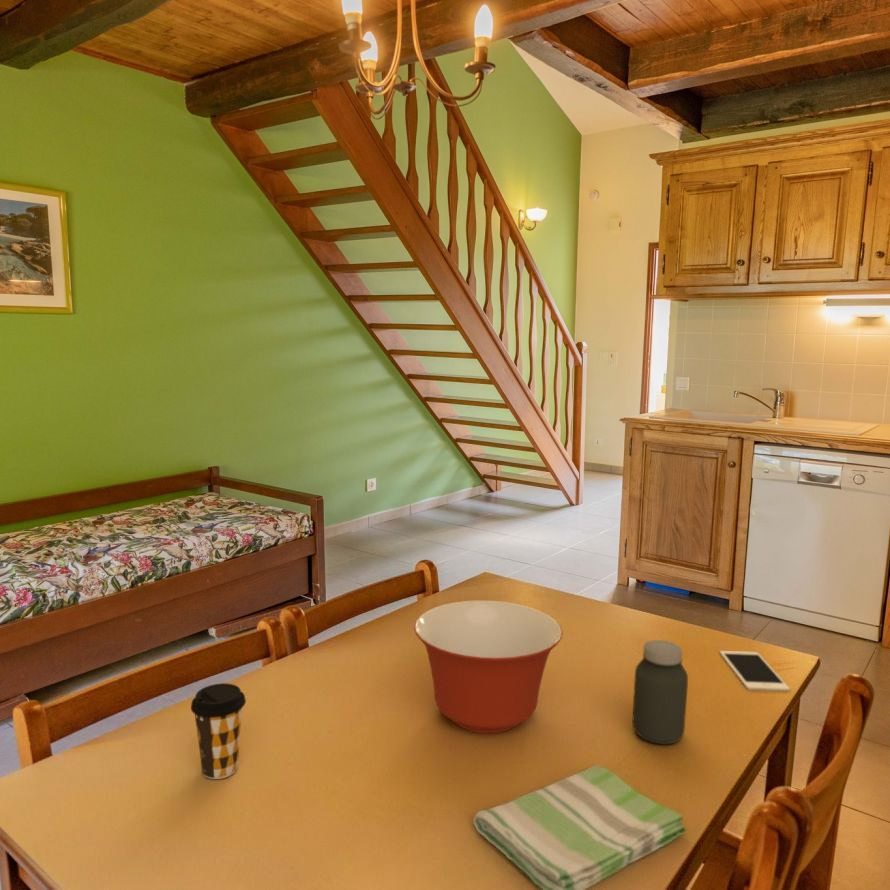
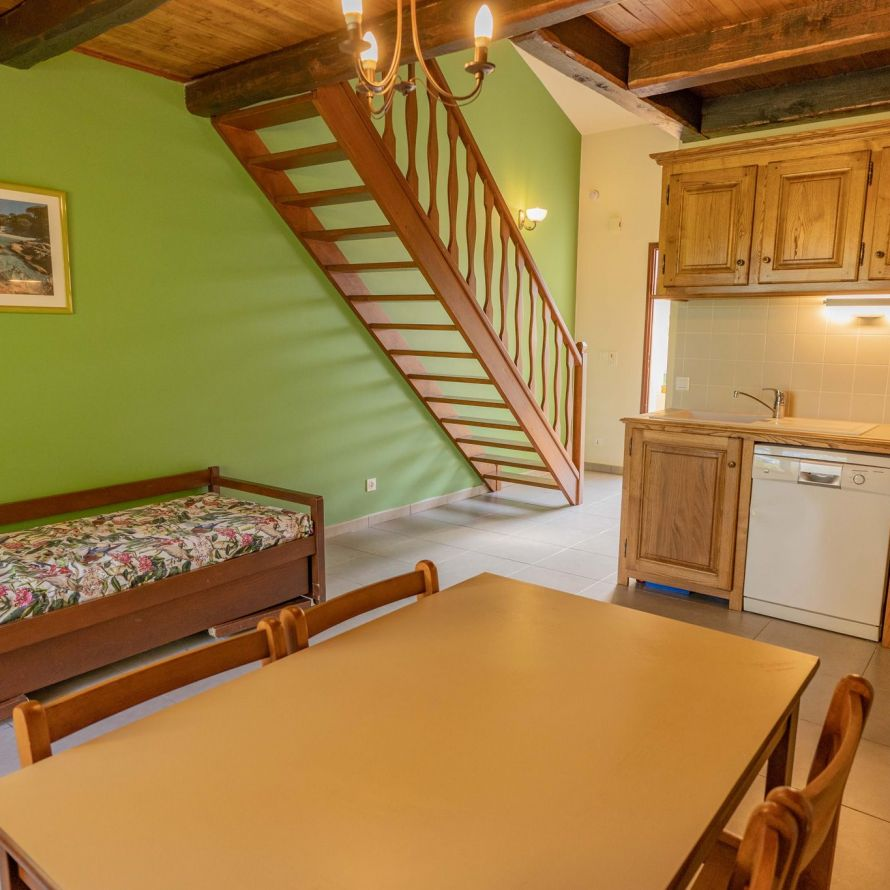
- coffee cup (219, 731)
- cell phone (752, 669)
- jar (660, 691)
- dish towel (579, 819)
- mixing bowl (486, 670)
